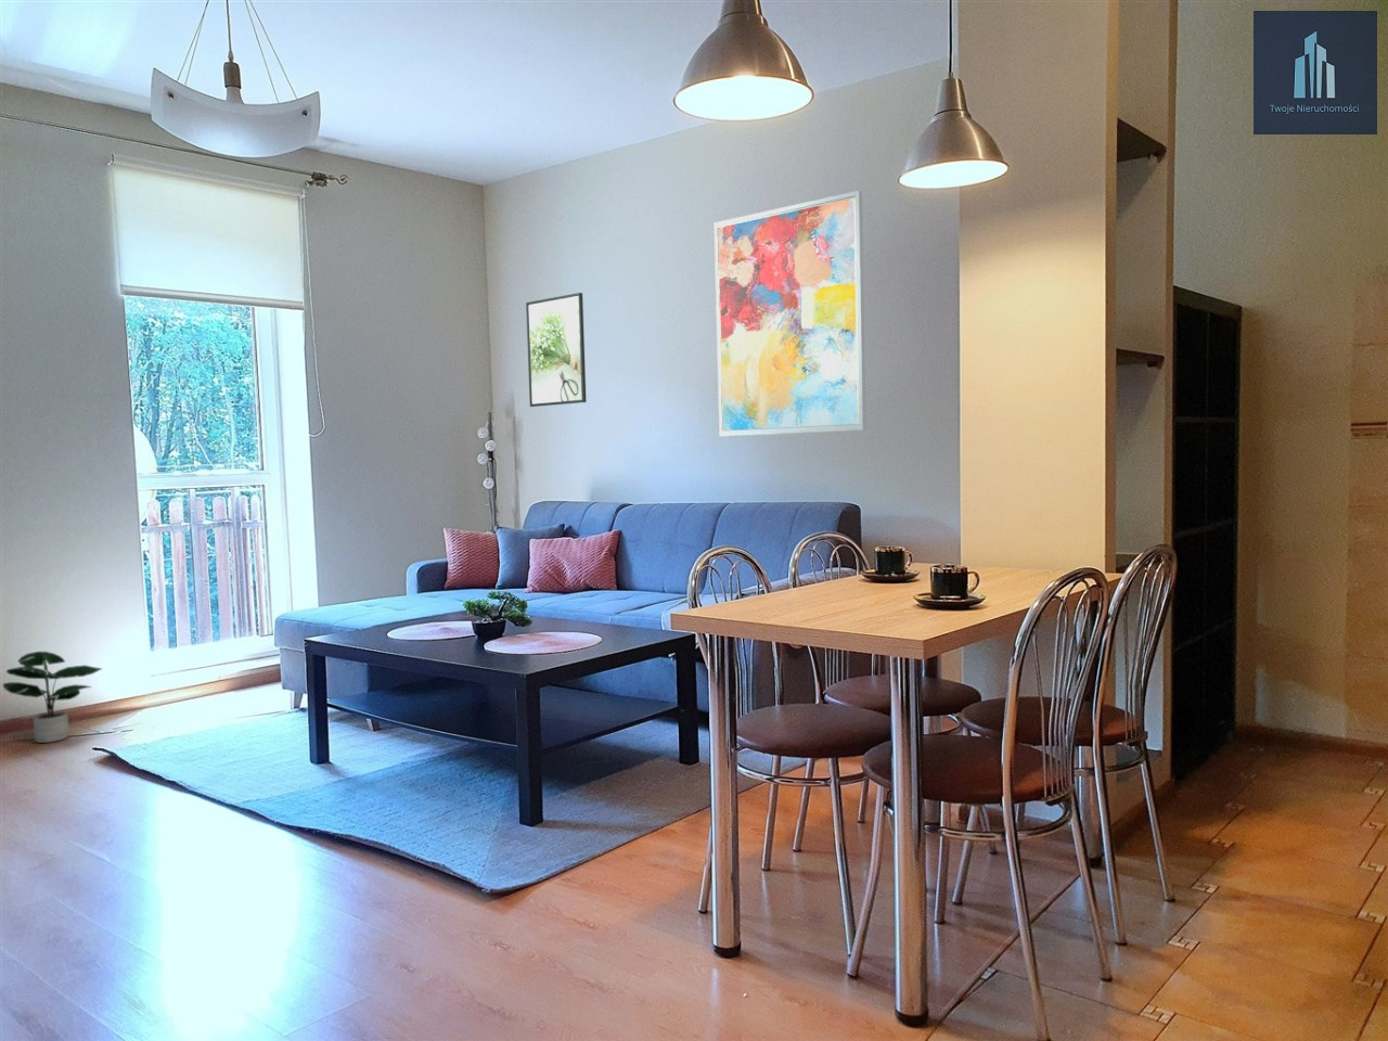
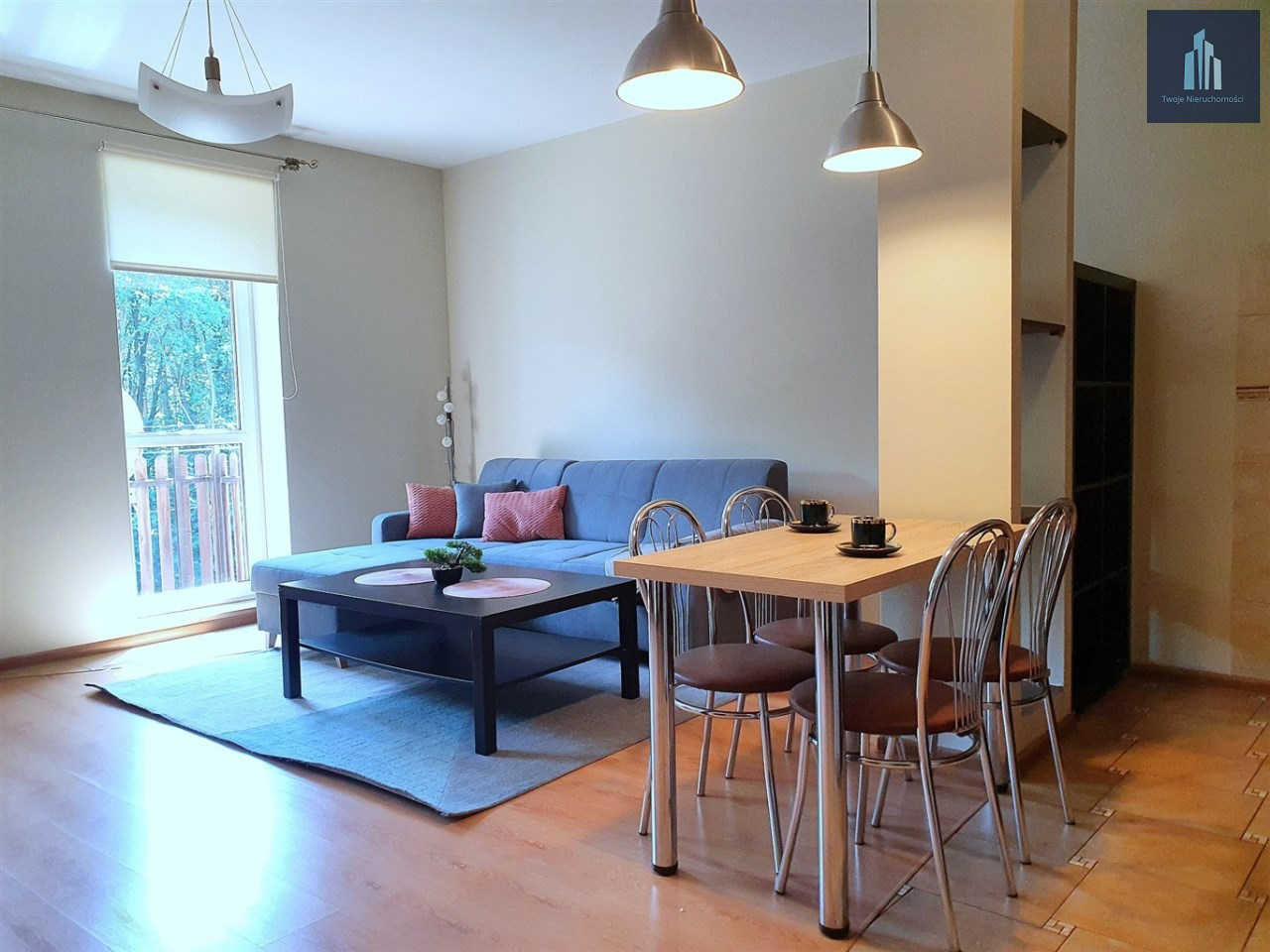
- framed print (555, 351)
- potted plant (54, 695)
- wall art (786, 321)
